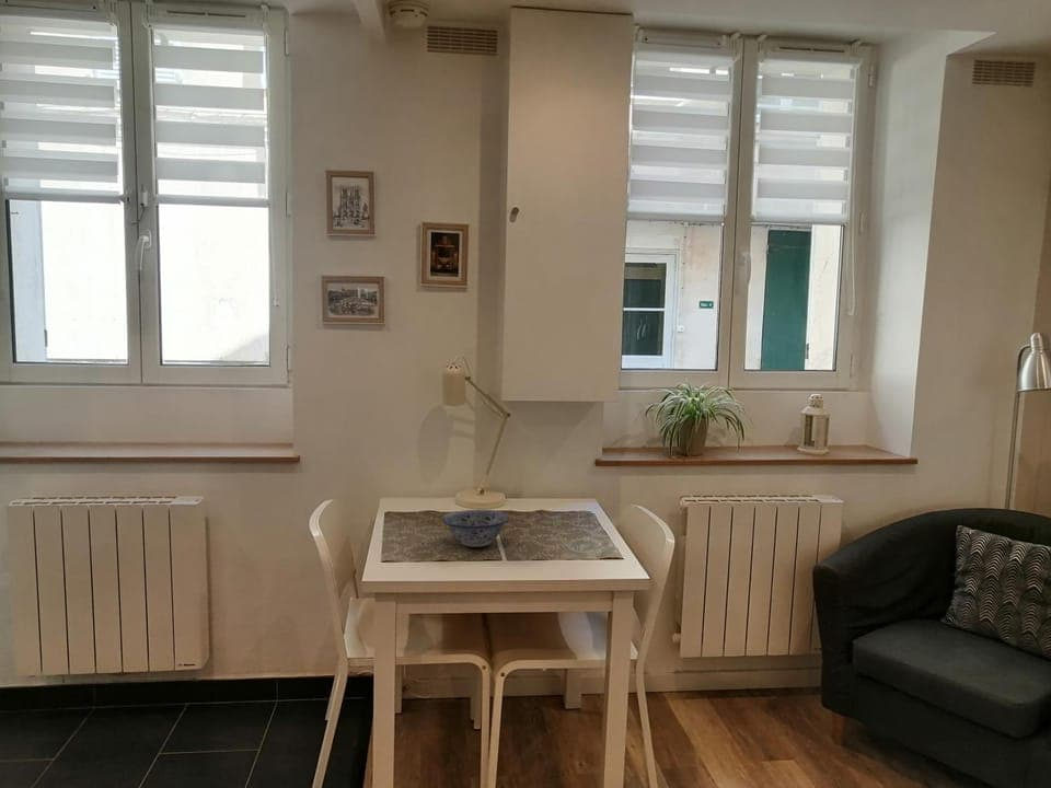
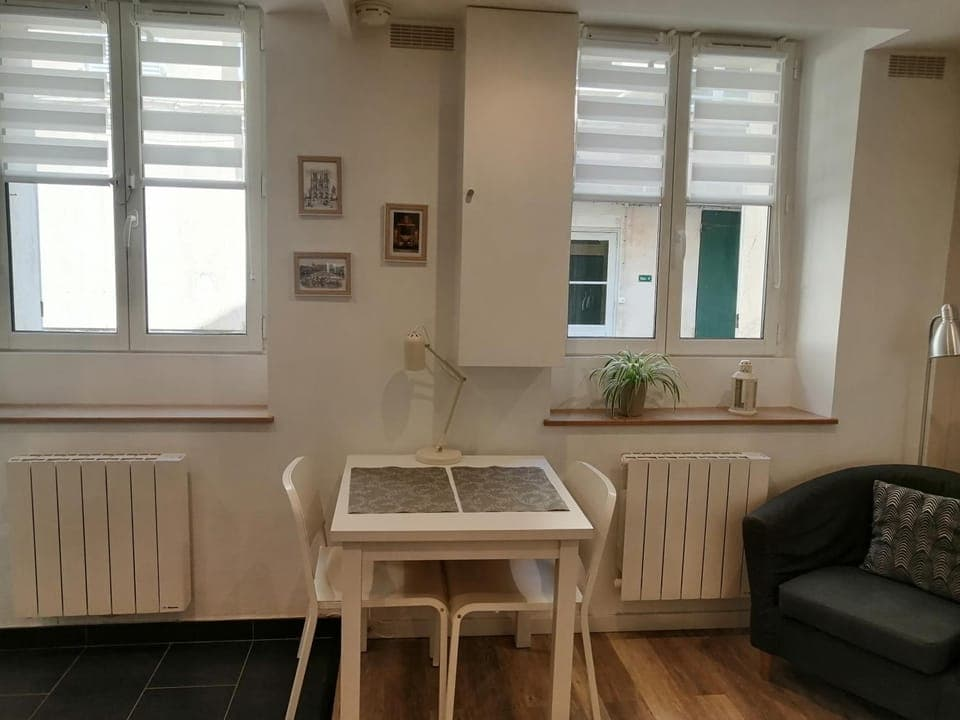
- bowl (475, 530)
